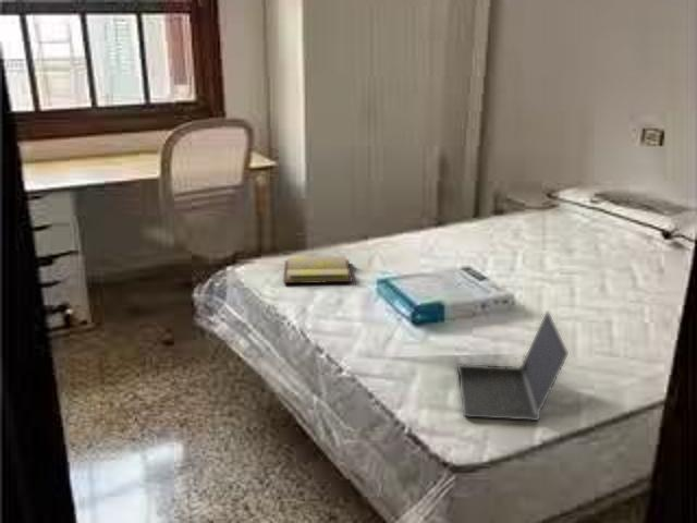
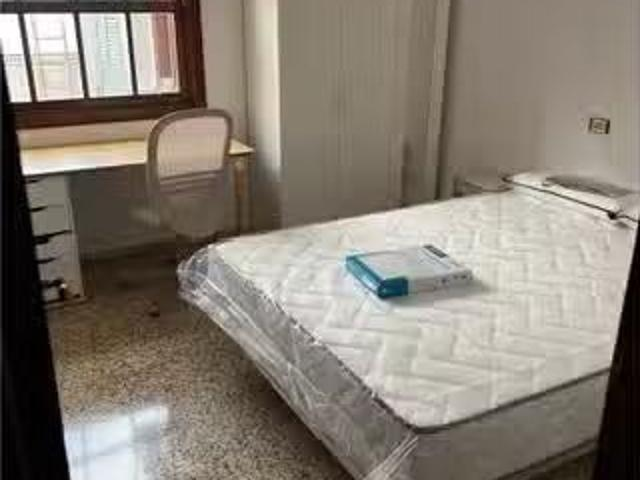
- laptop computer (508, 366)
- diary (317, 268)
